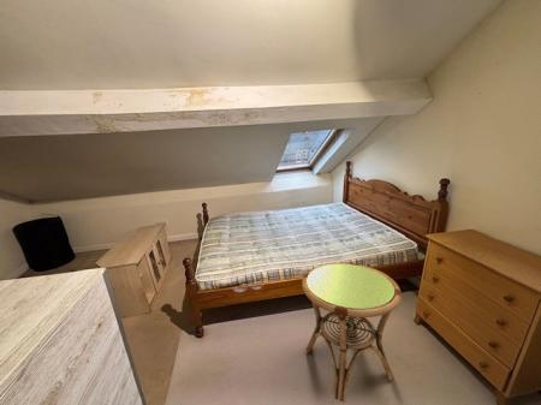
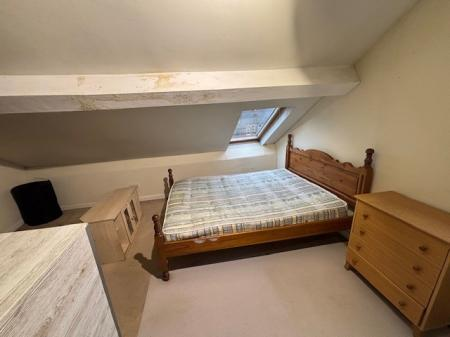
- side table (347, 323)
